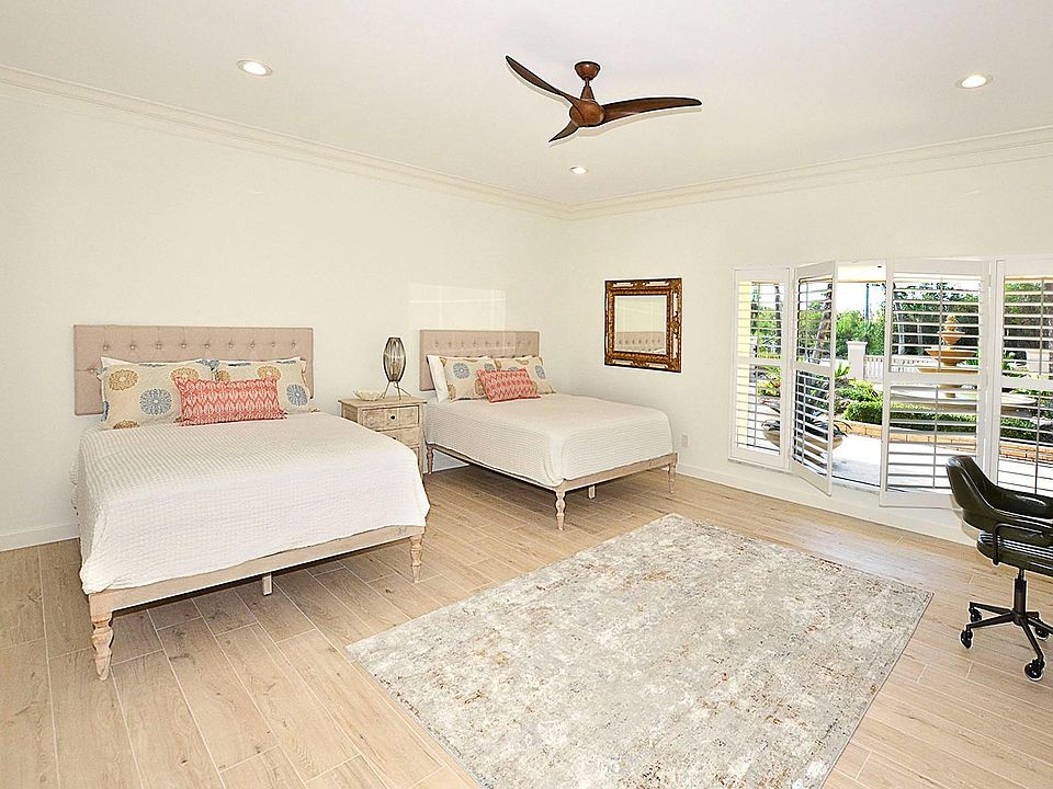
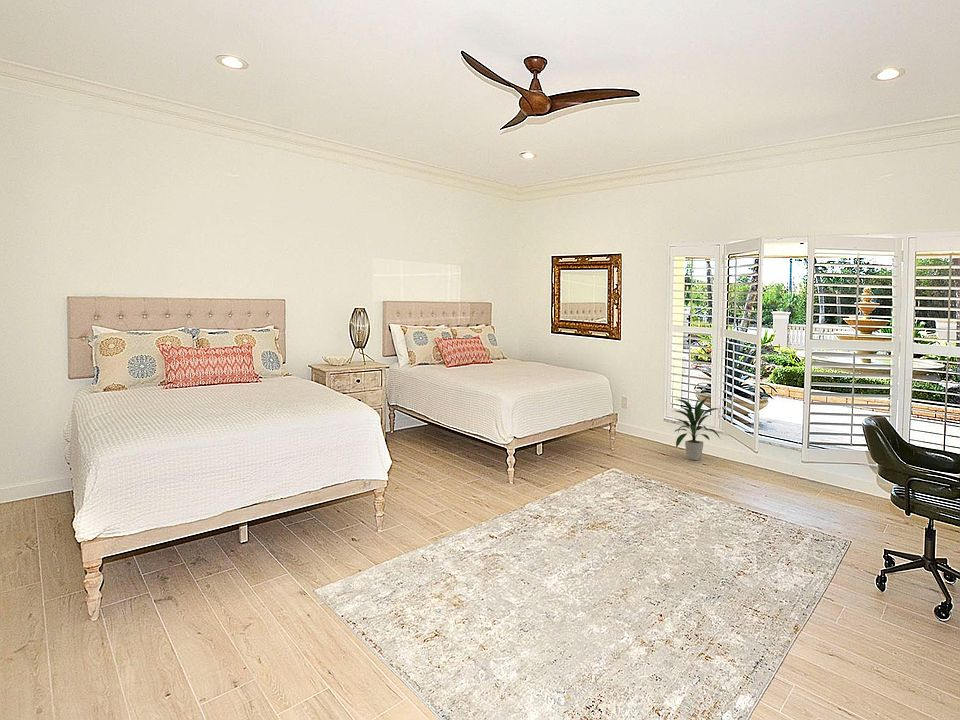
+ indoor plant (692, 426)
